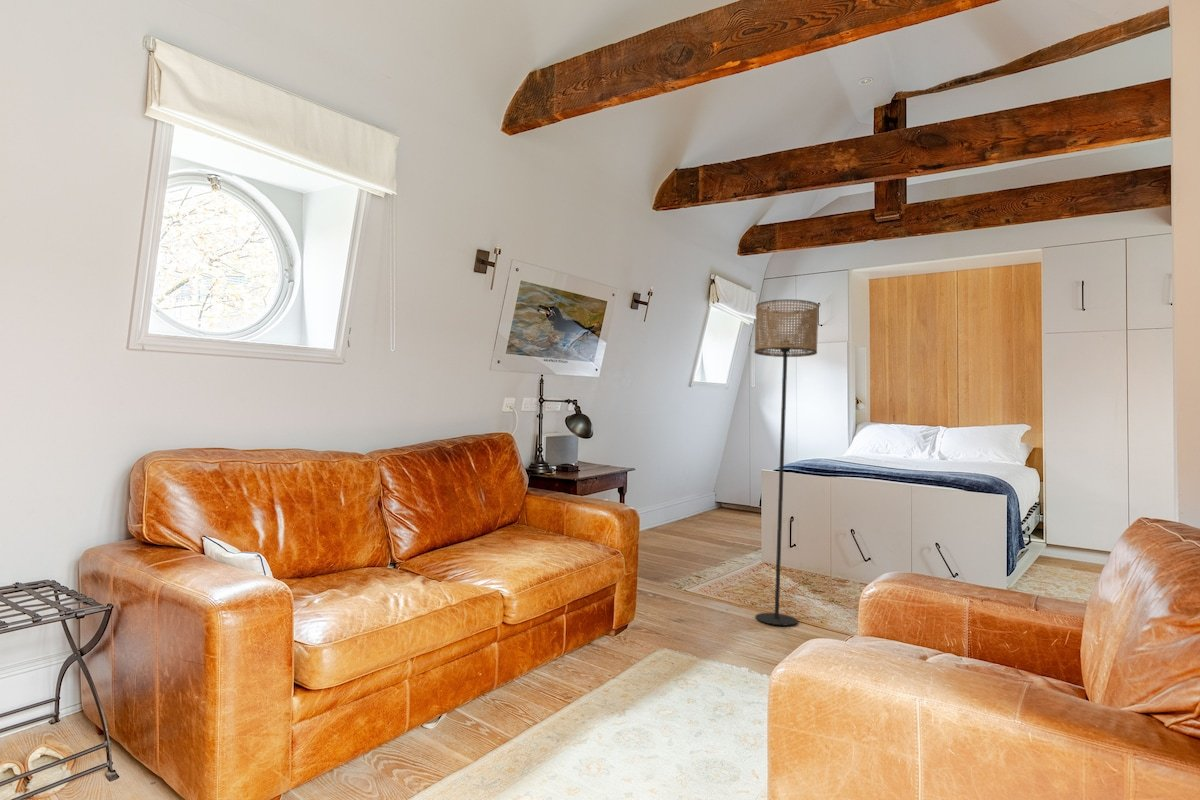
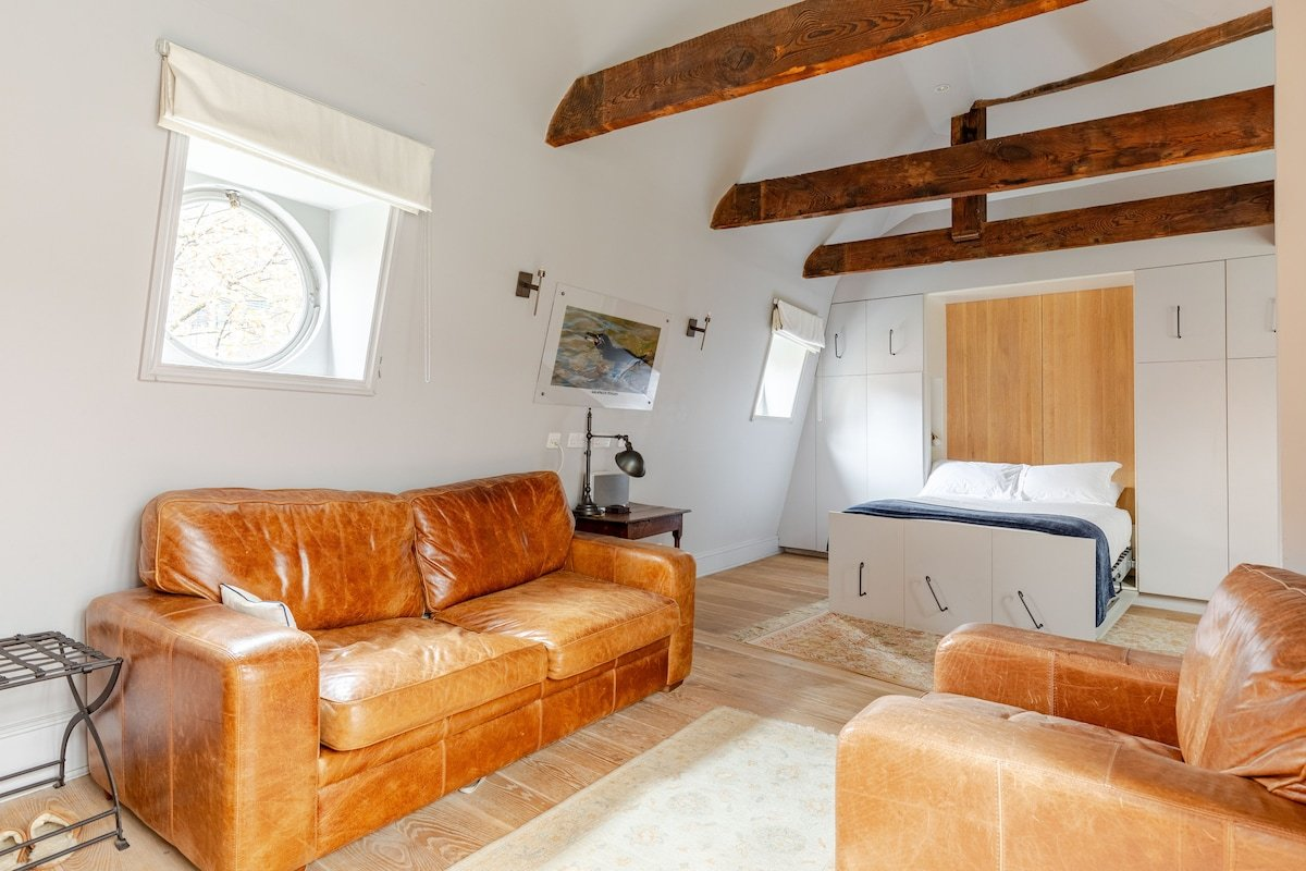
- floor lamp (781, 460)
